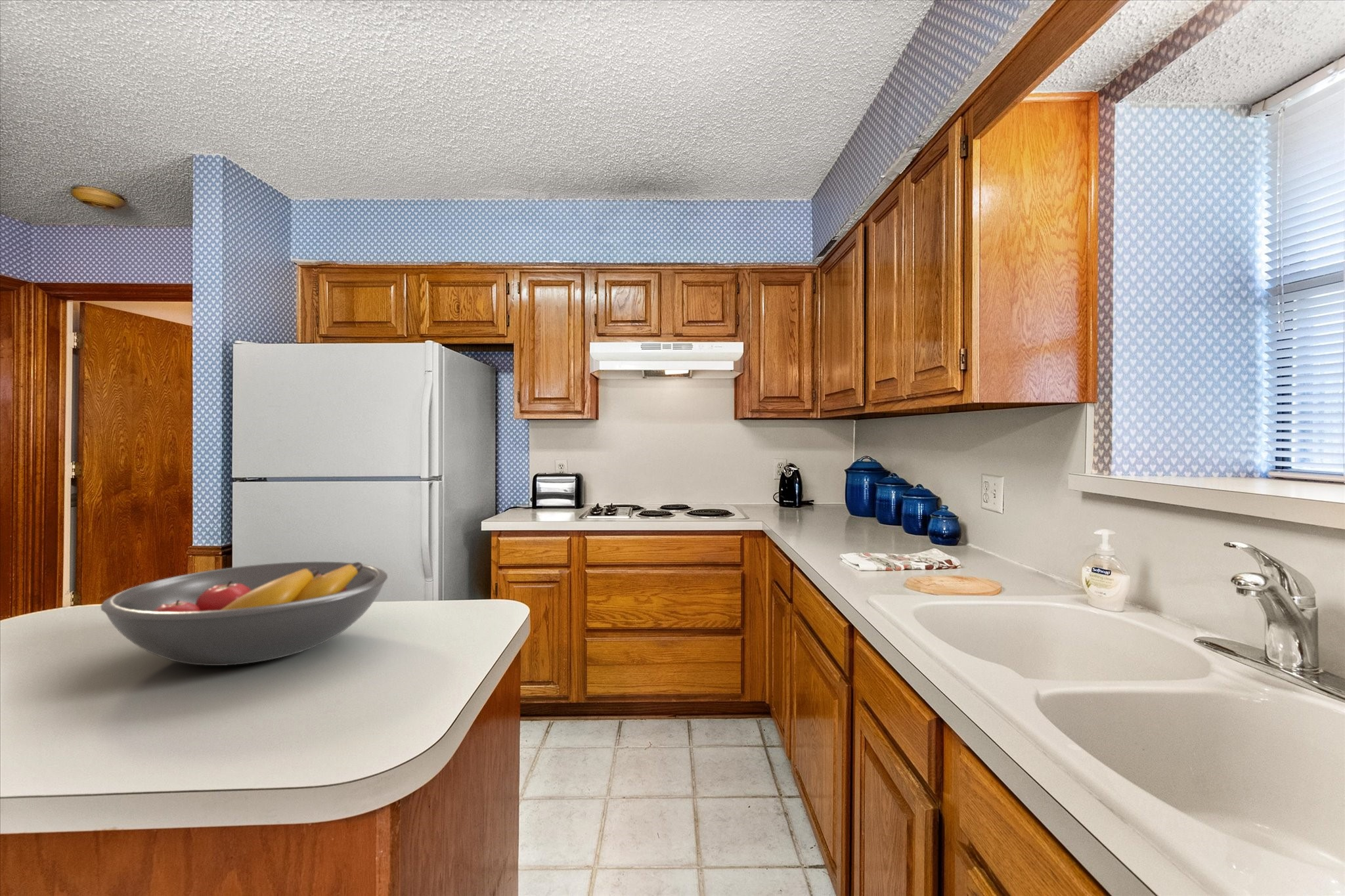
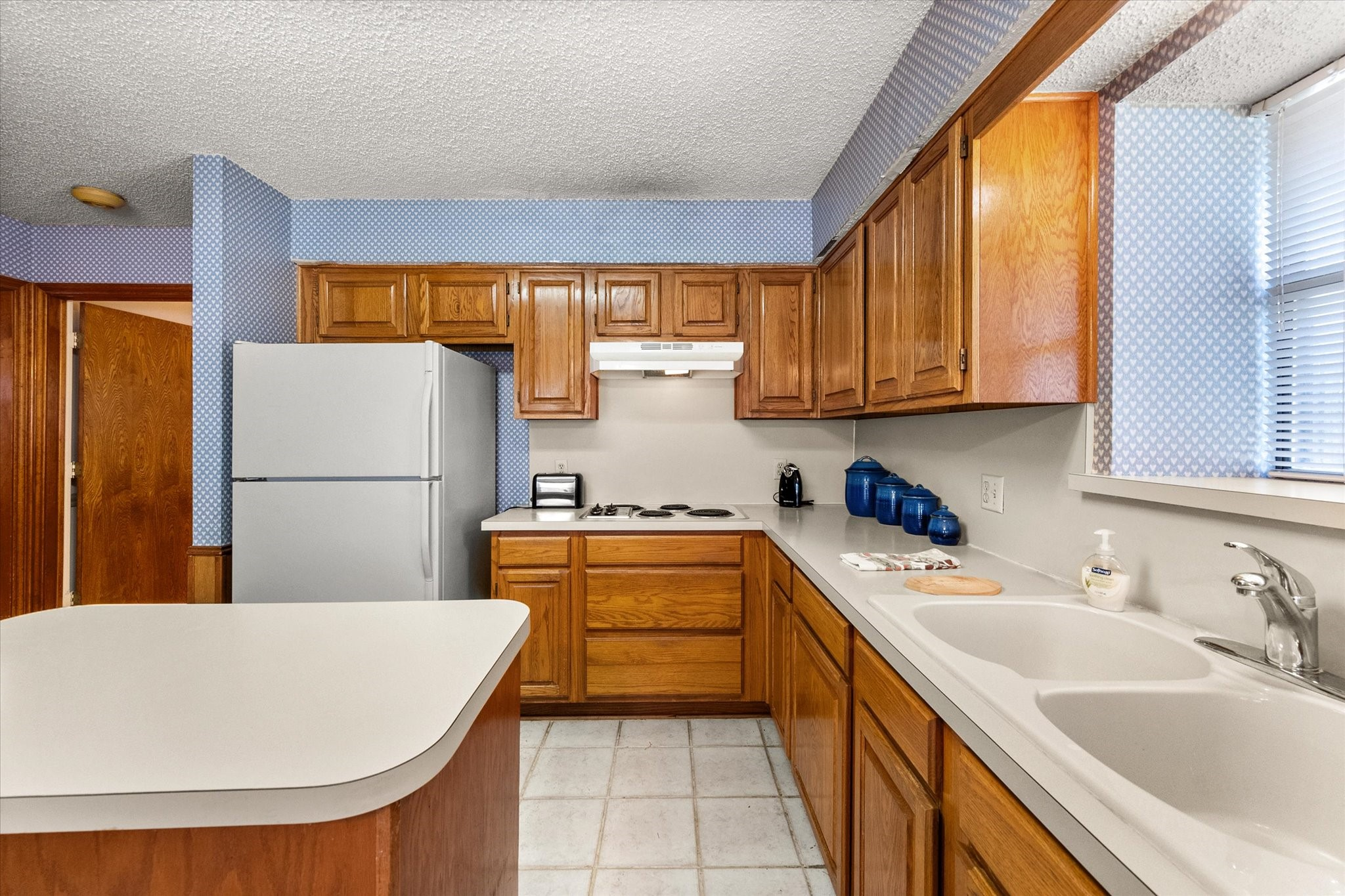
- fruit bowl (259, 607)
